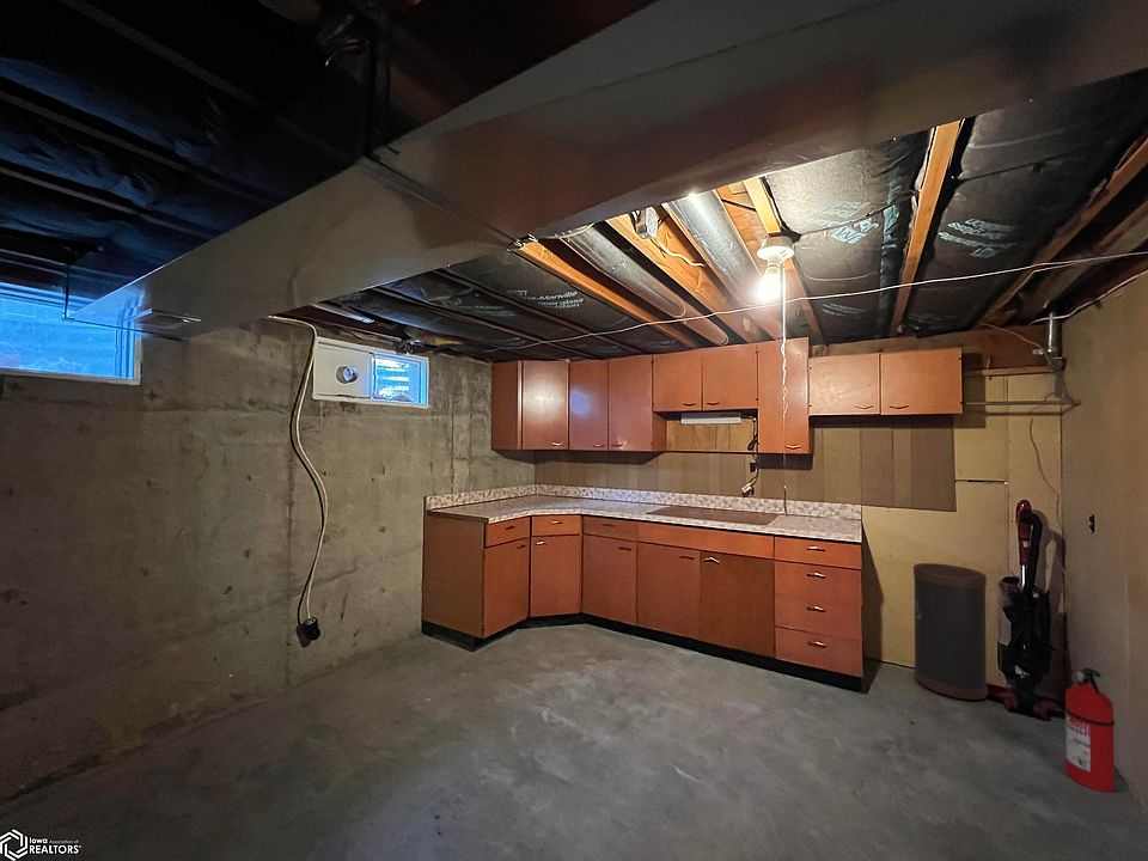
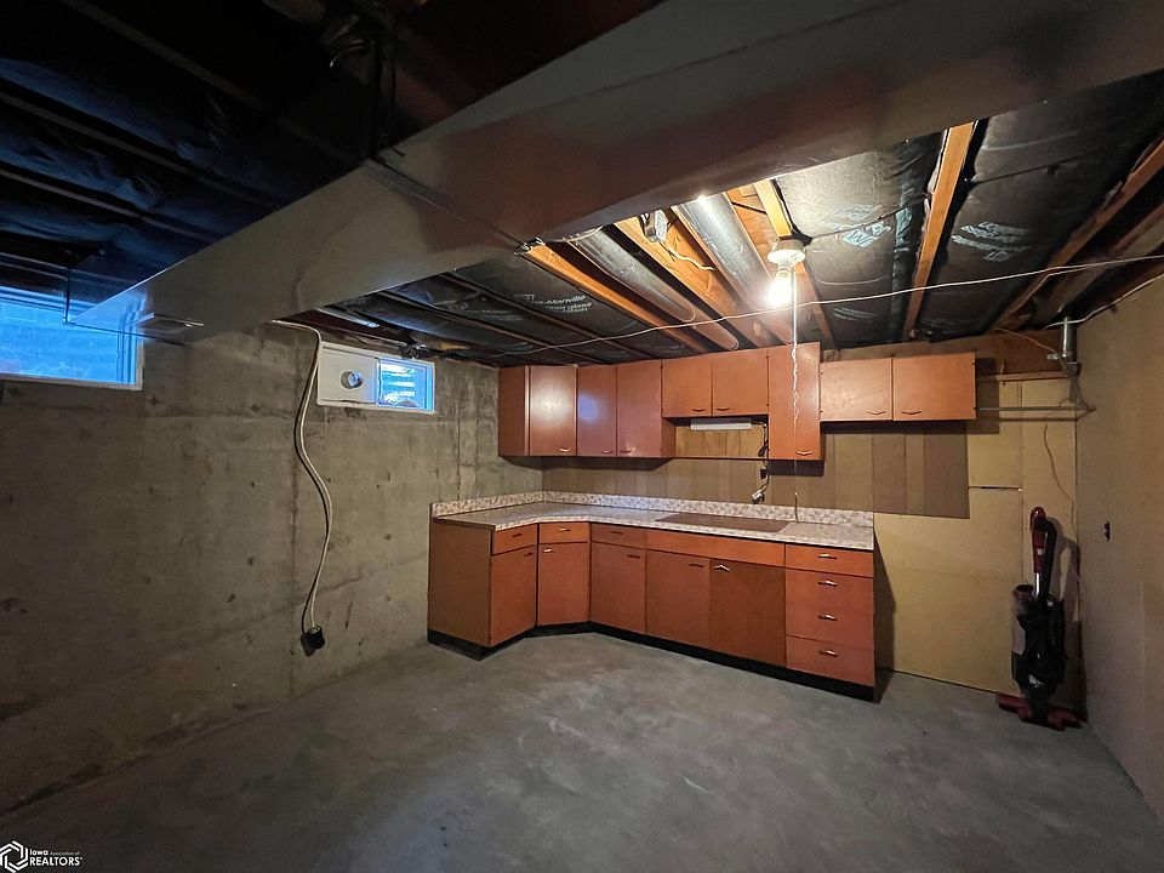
- trash can (948, 628)
- fire extinguisher (1088, 721)
